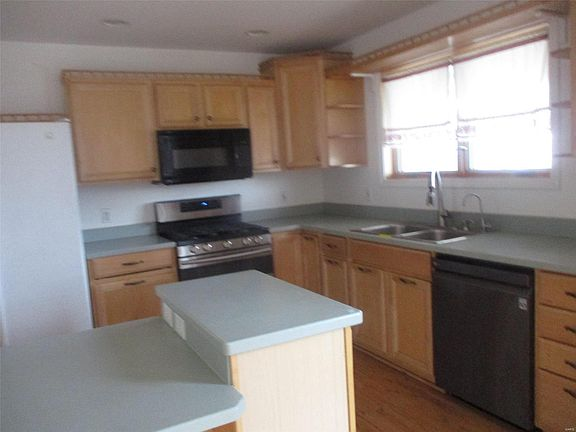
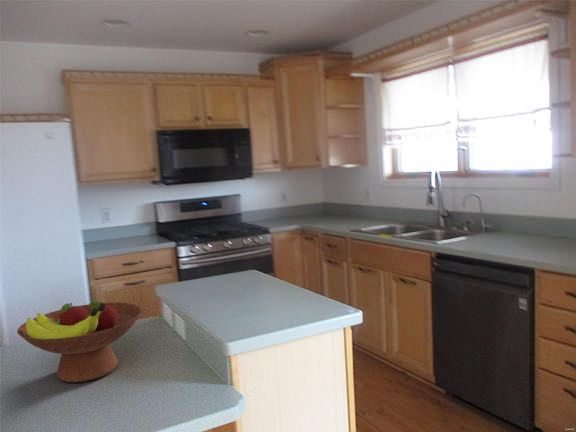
+ fruit bowl (84, 334)
